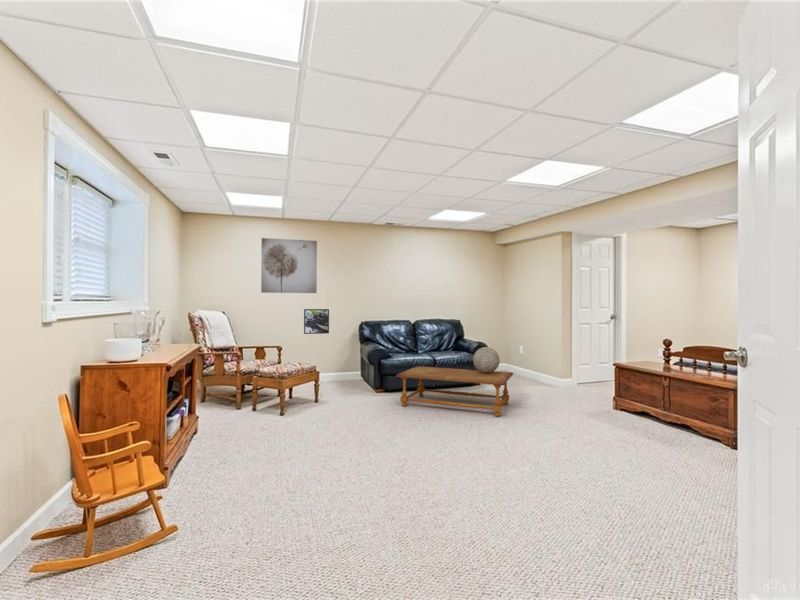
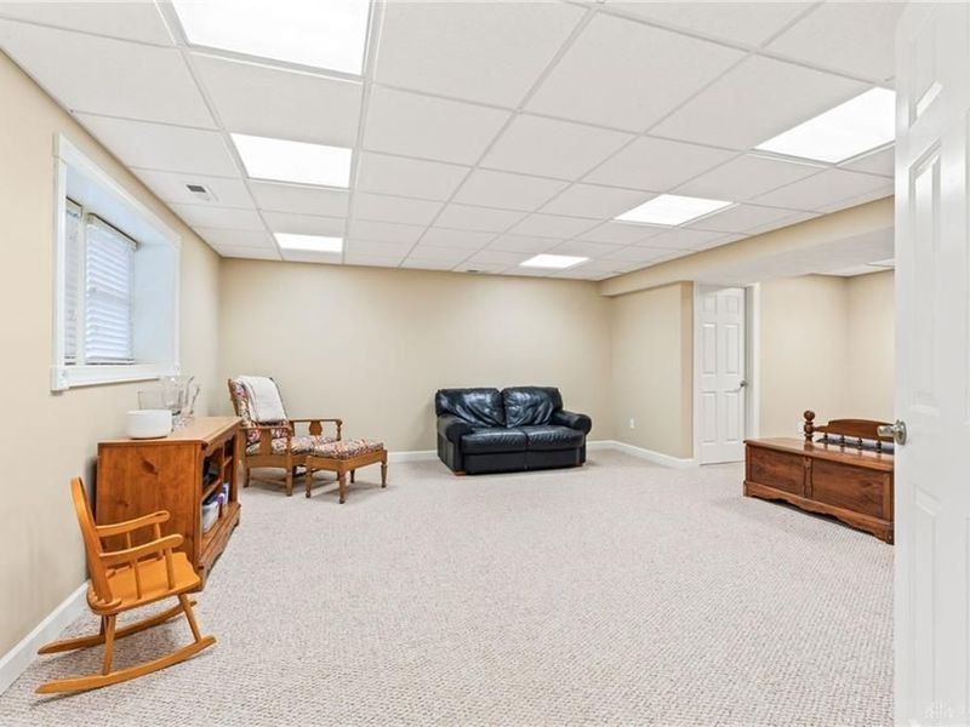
- coffee table (455, 391)
- wall art (289, 266)
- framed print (316, 321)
- decorative sphere (486, 359)
